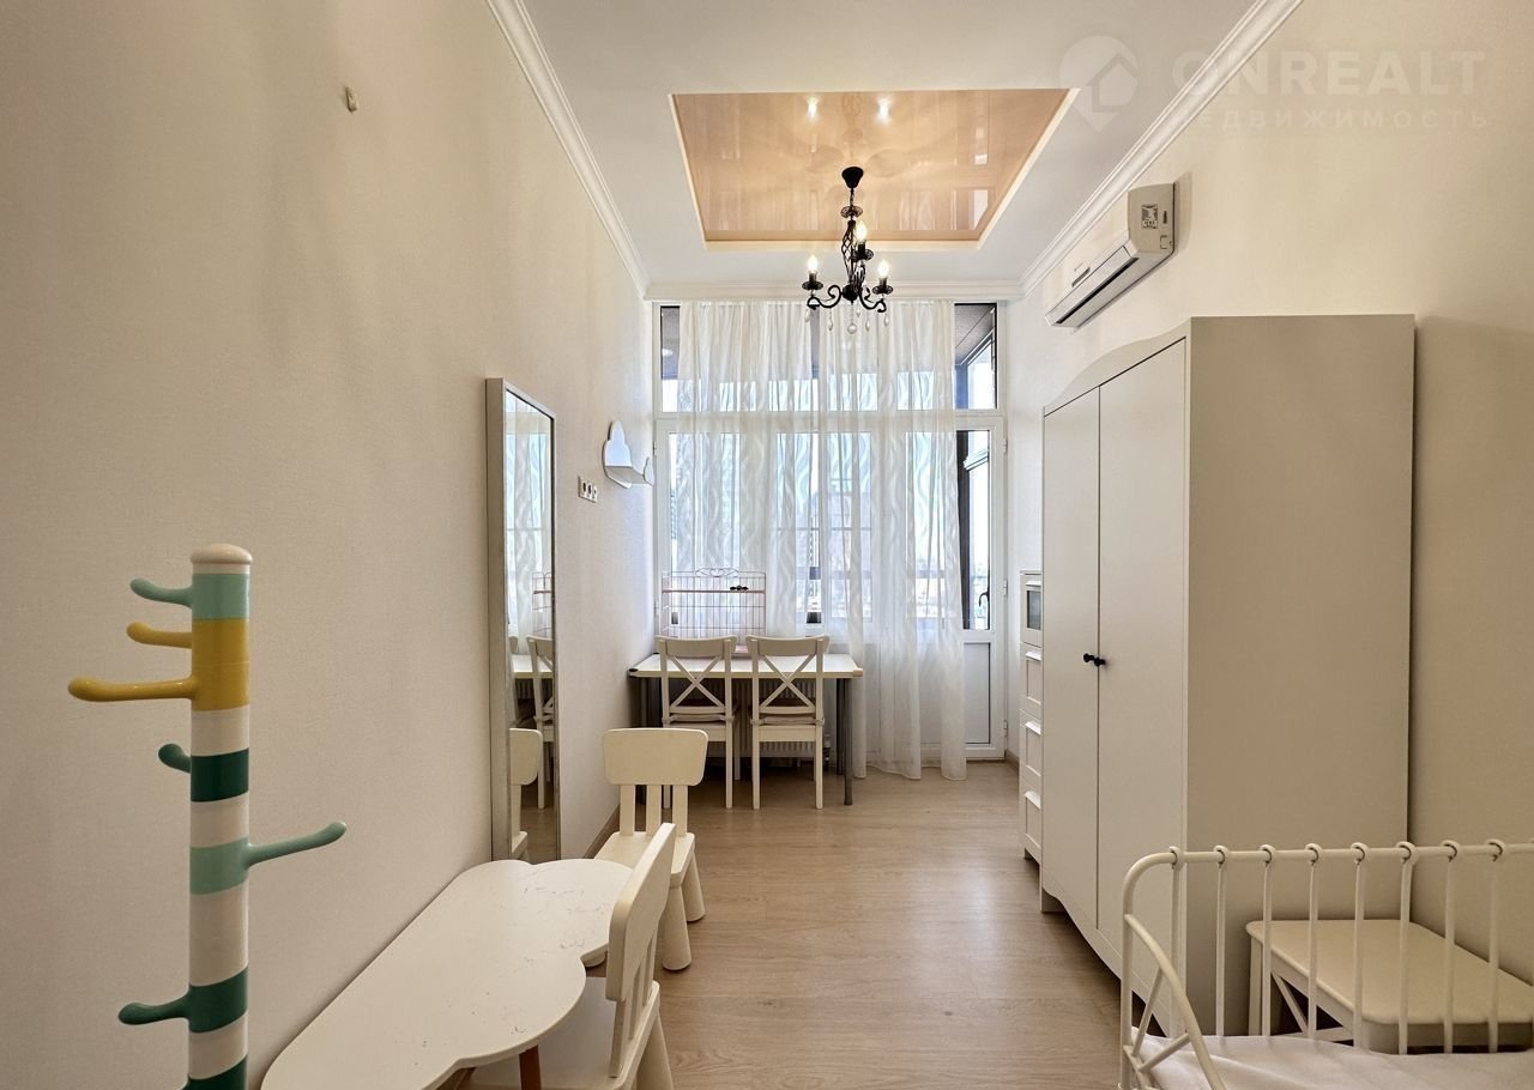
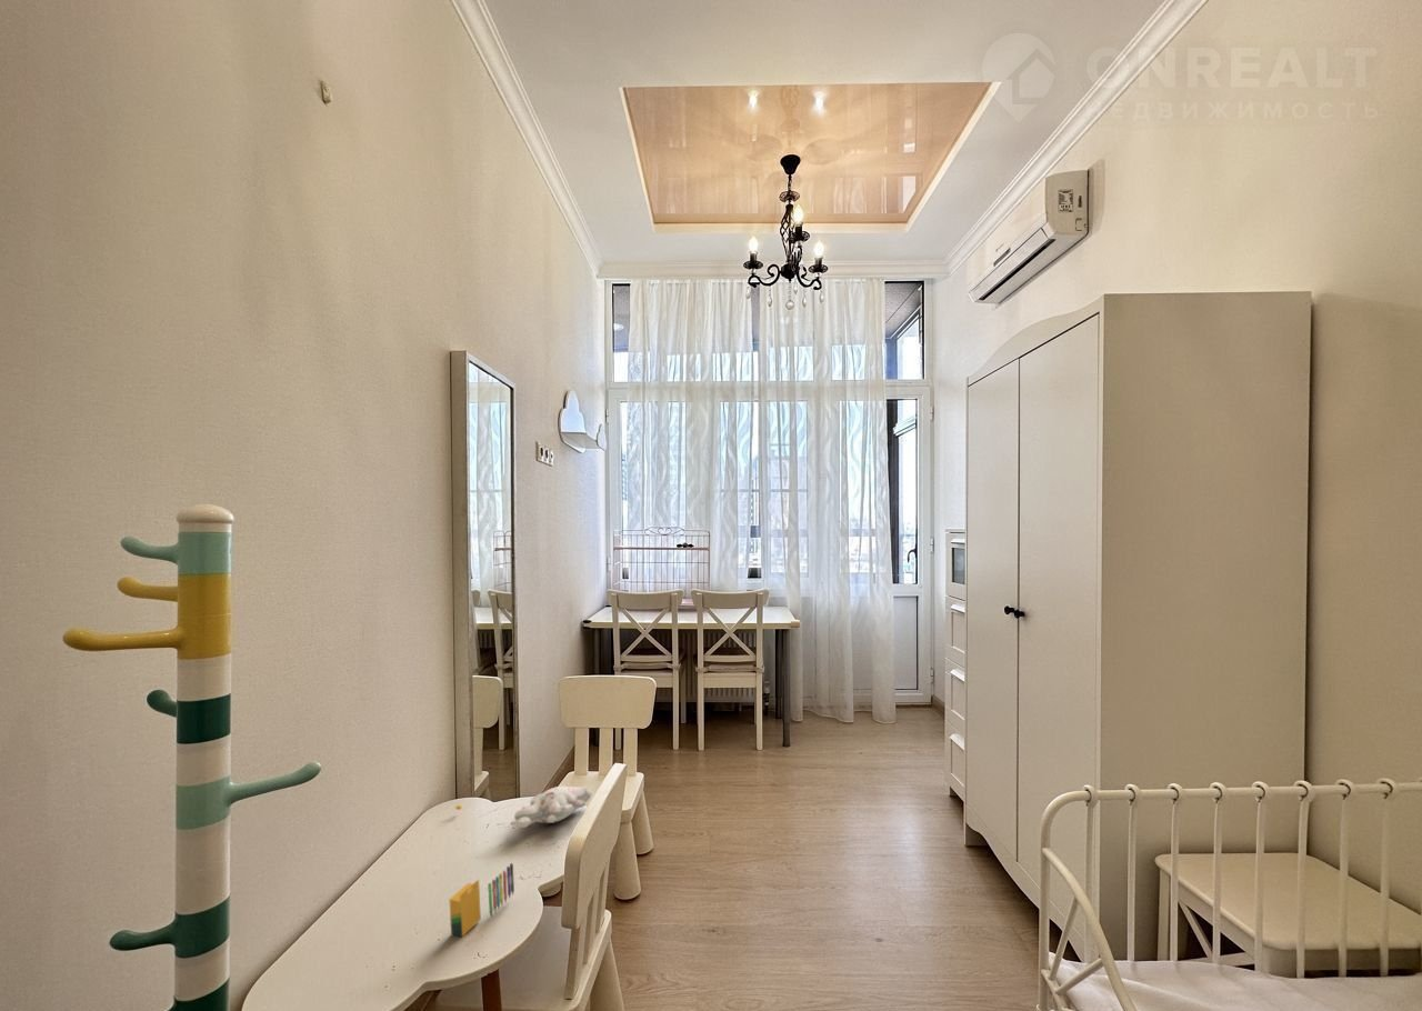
+ plush toy (517, 811)
+ crayon (479, 895)
